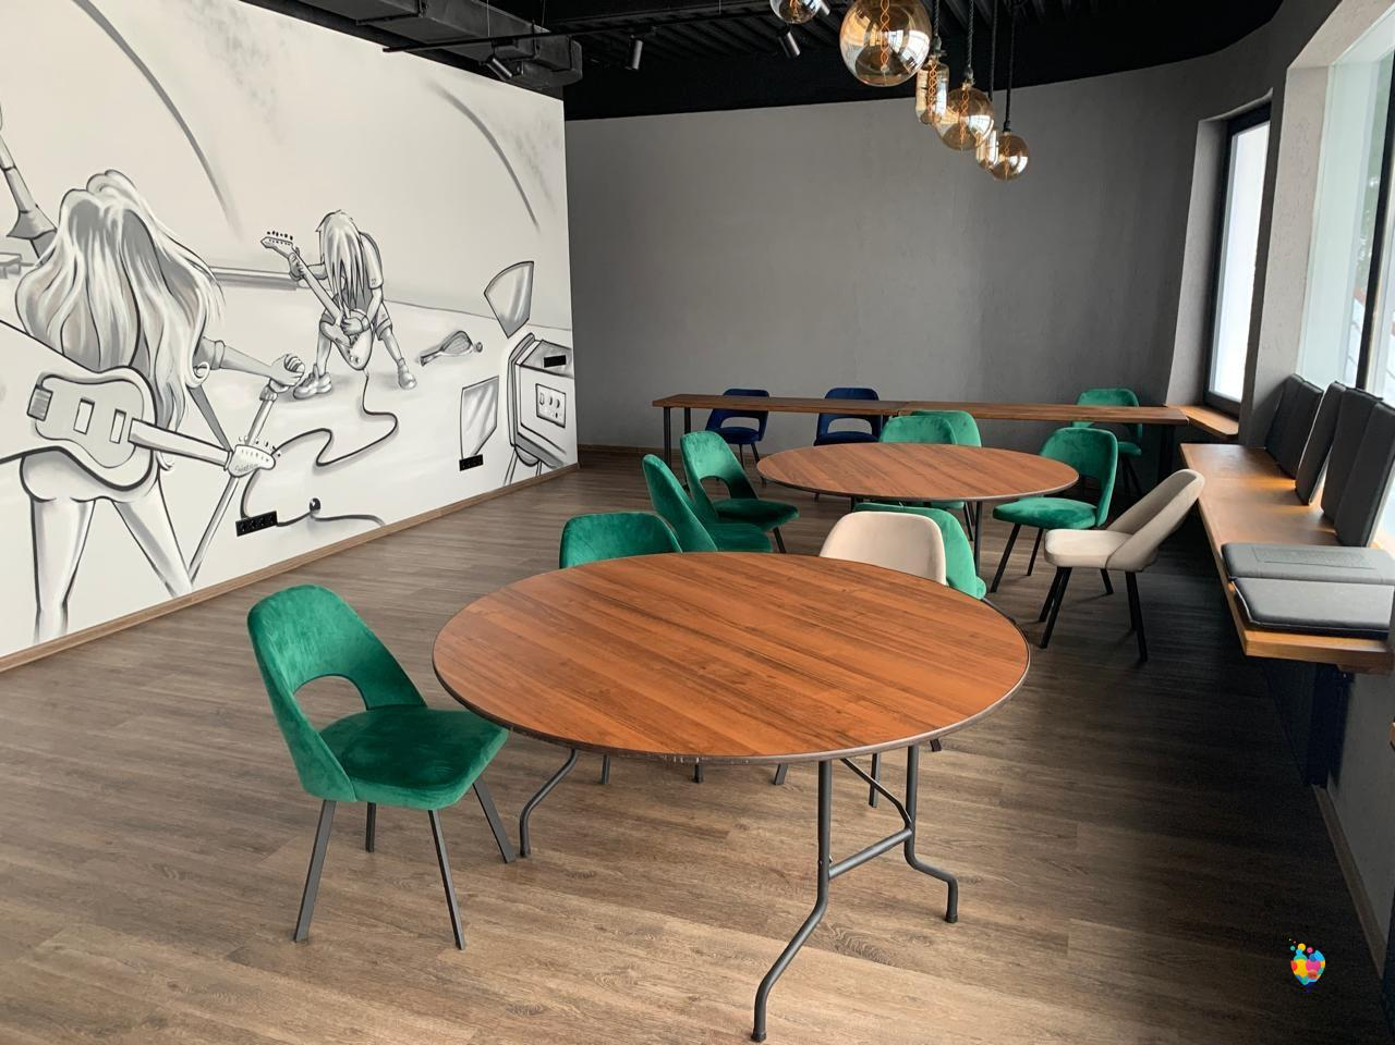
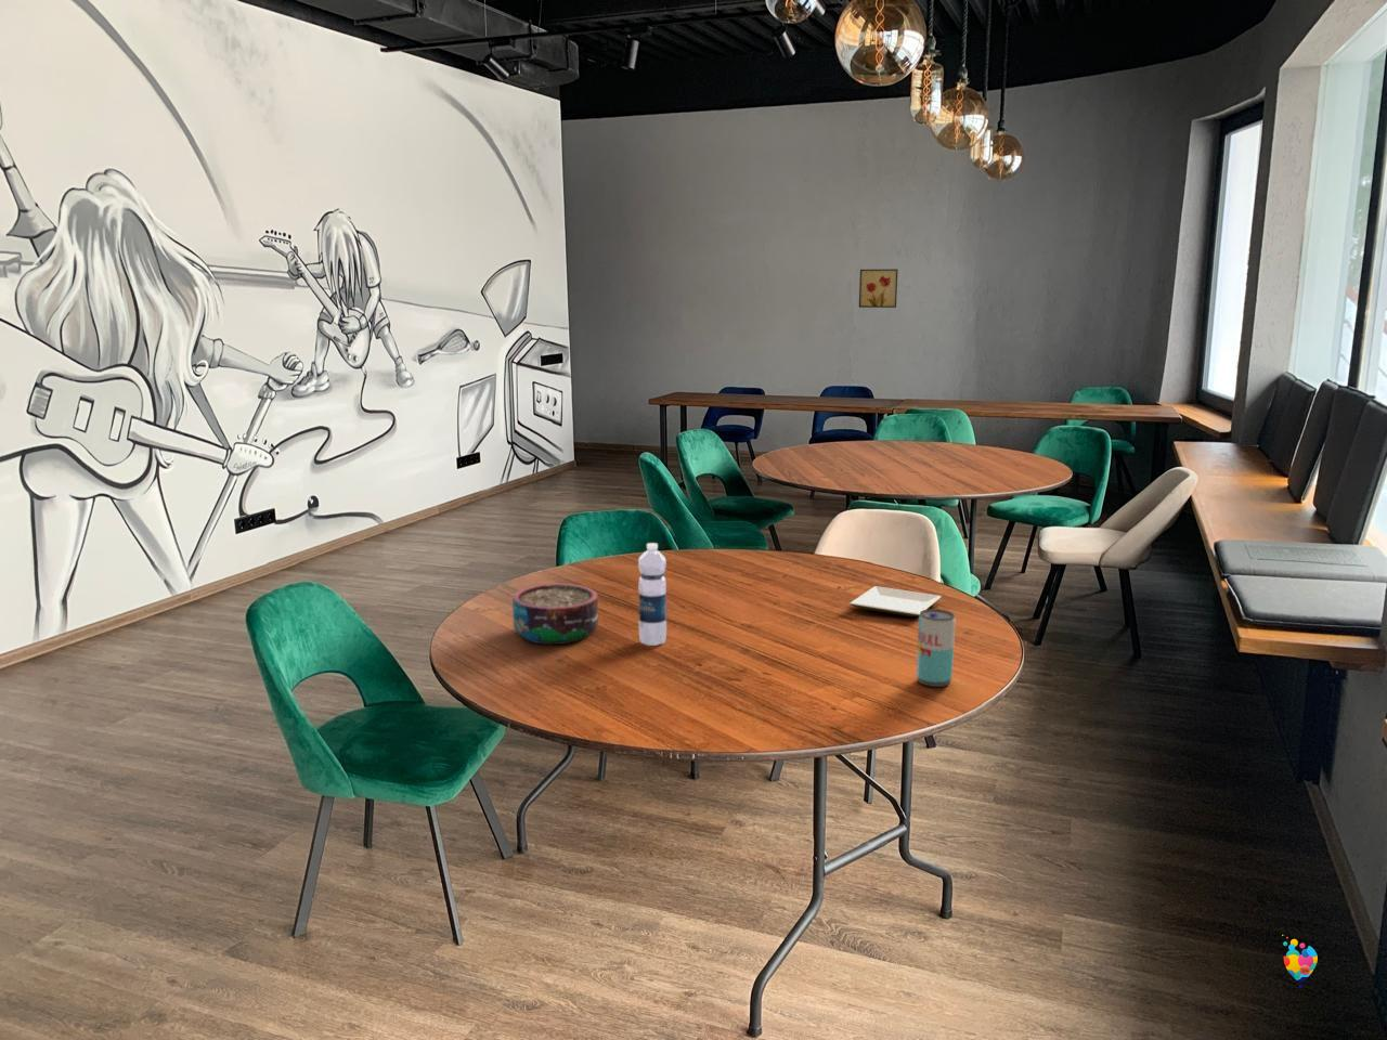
+ wall art (878, 288)
+ bowl (556, 613)
+ plate (896, 602)
+ beverage can (935, 647)
+ water bottle (652, 592)
